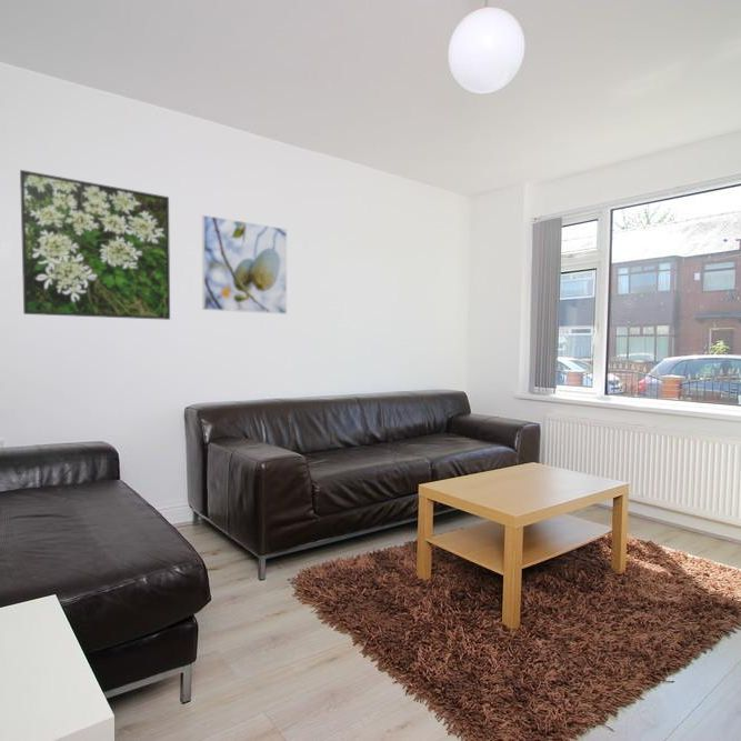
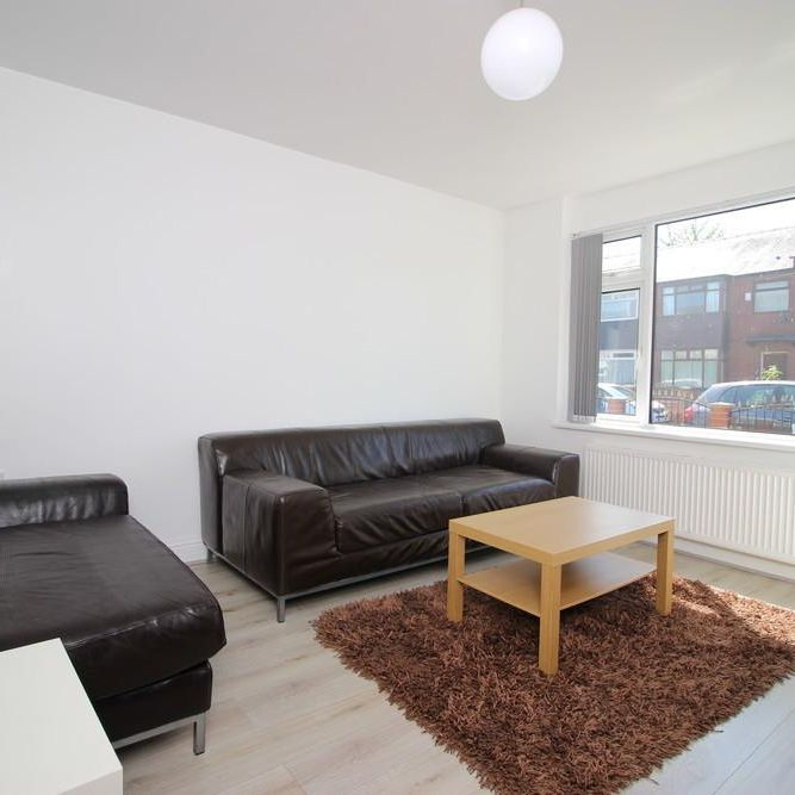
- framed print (247, 267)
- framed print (101, 251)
